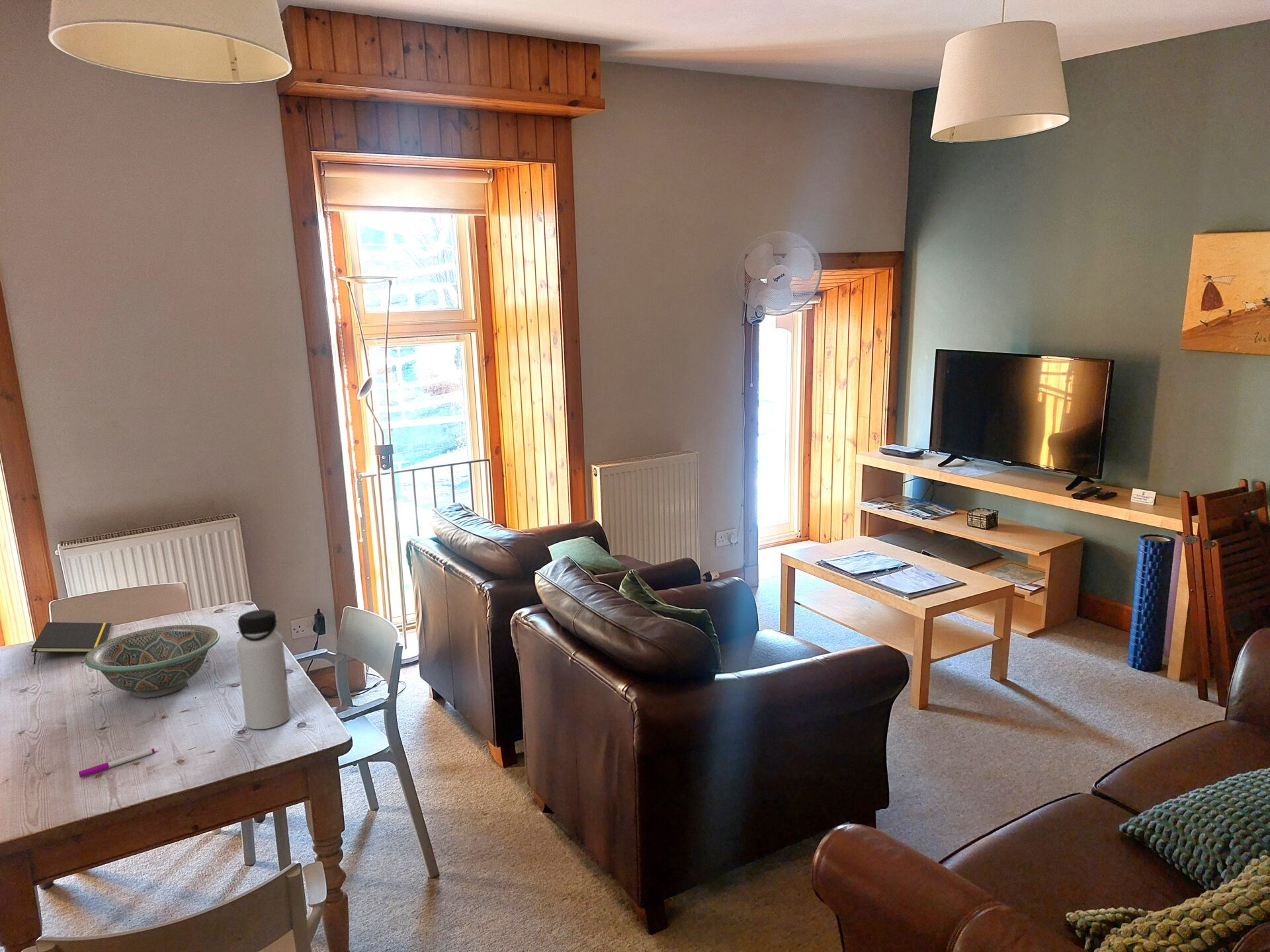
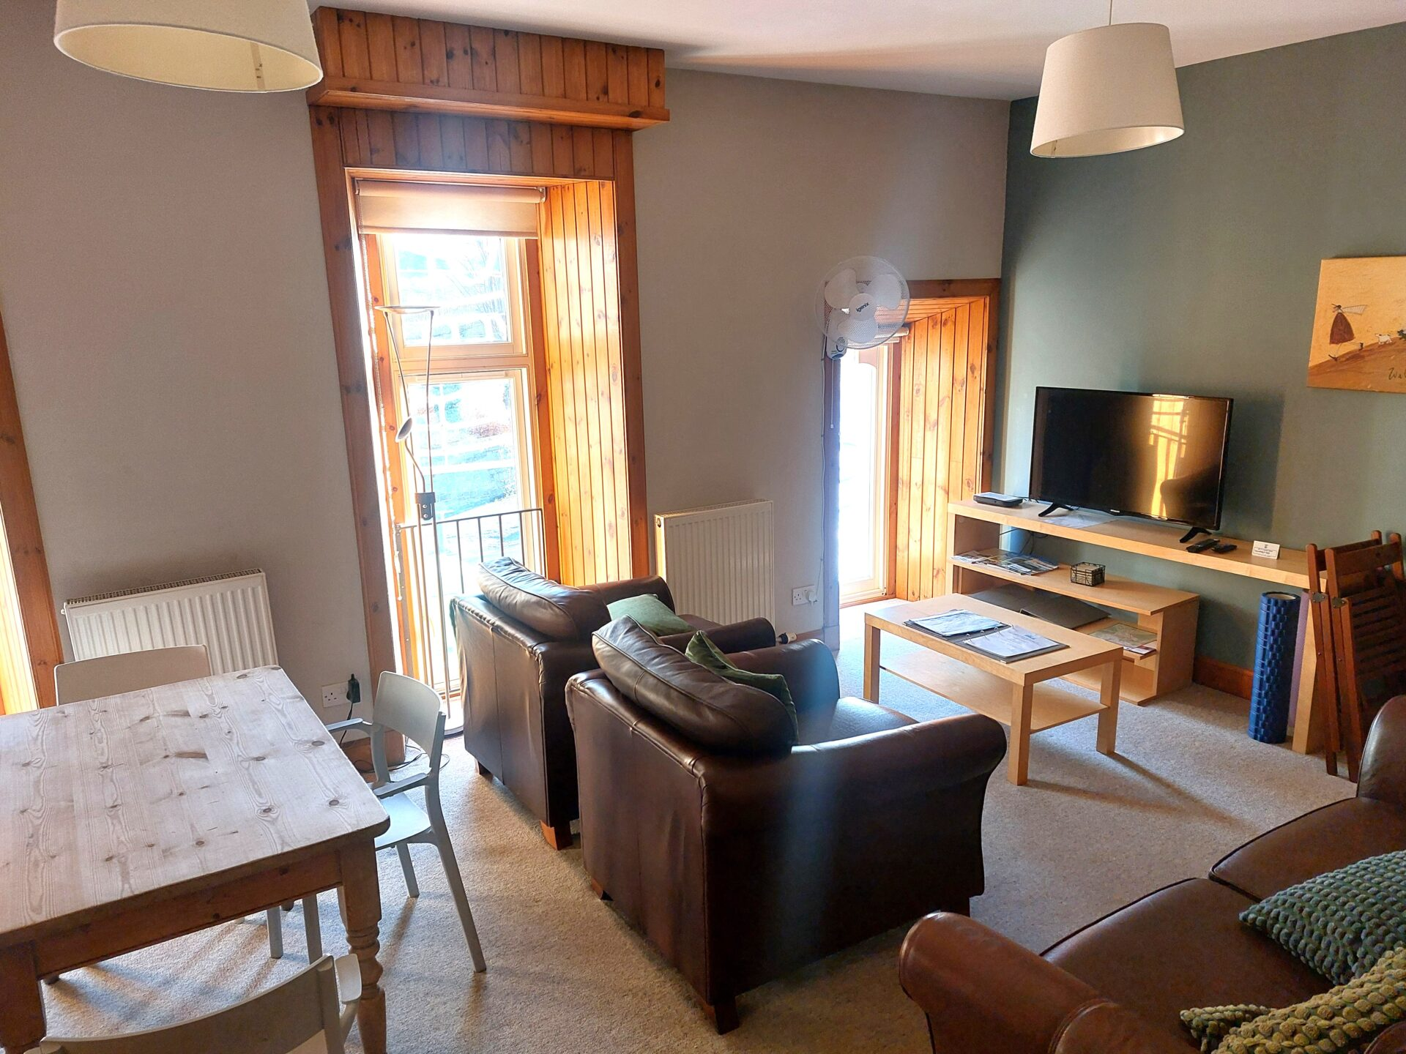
- decorative bowl (157, 666)
- water bottle (263, 667)
- notepad (73, 637)
- pen (118, 762)
